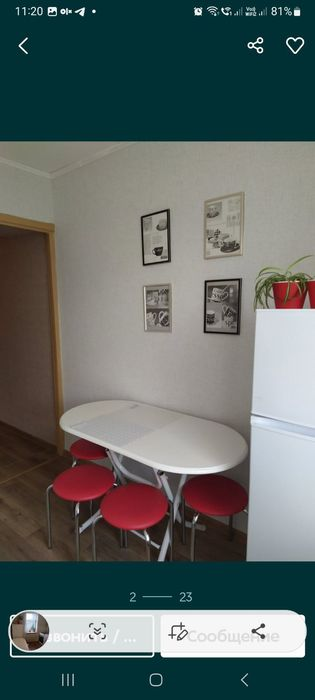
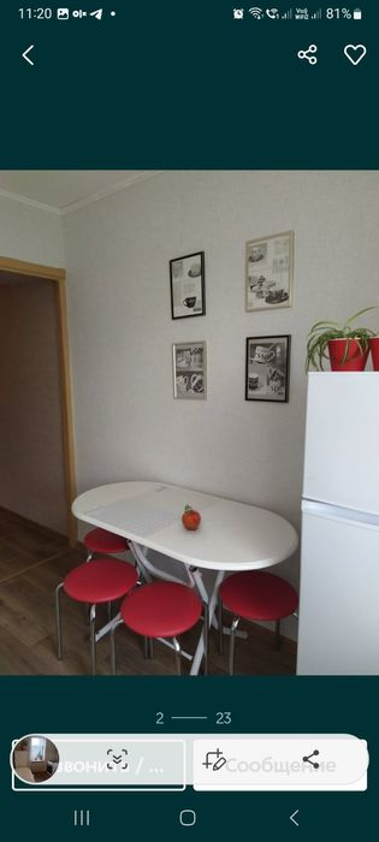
+ fruit (190, 516)
